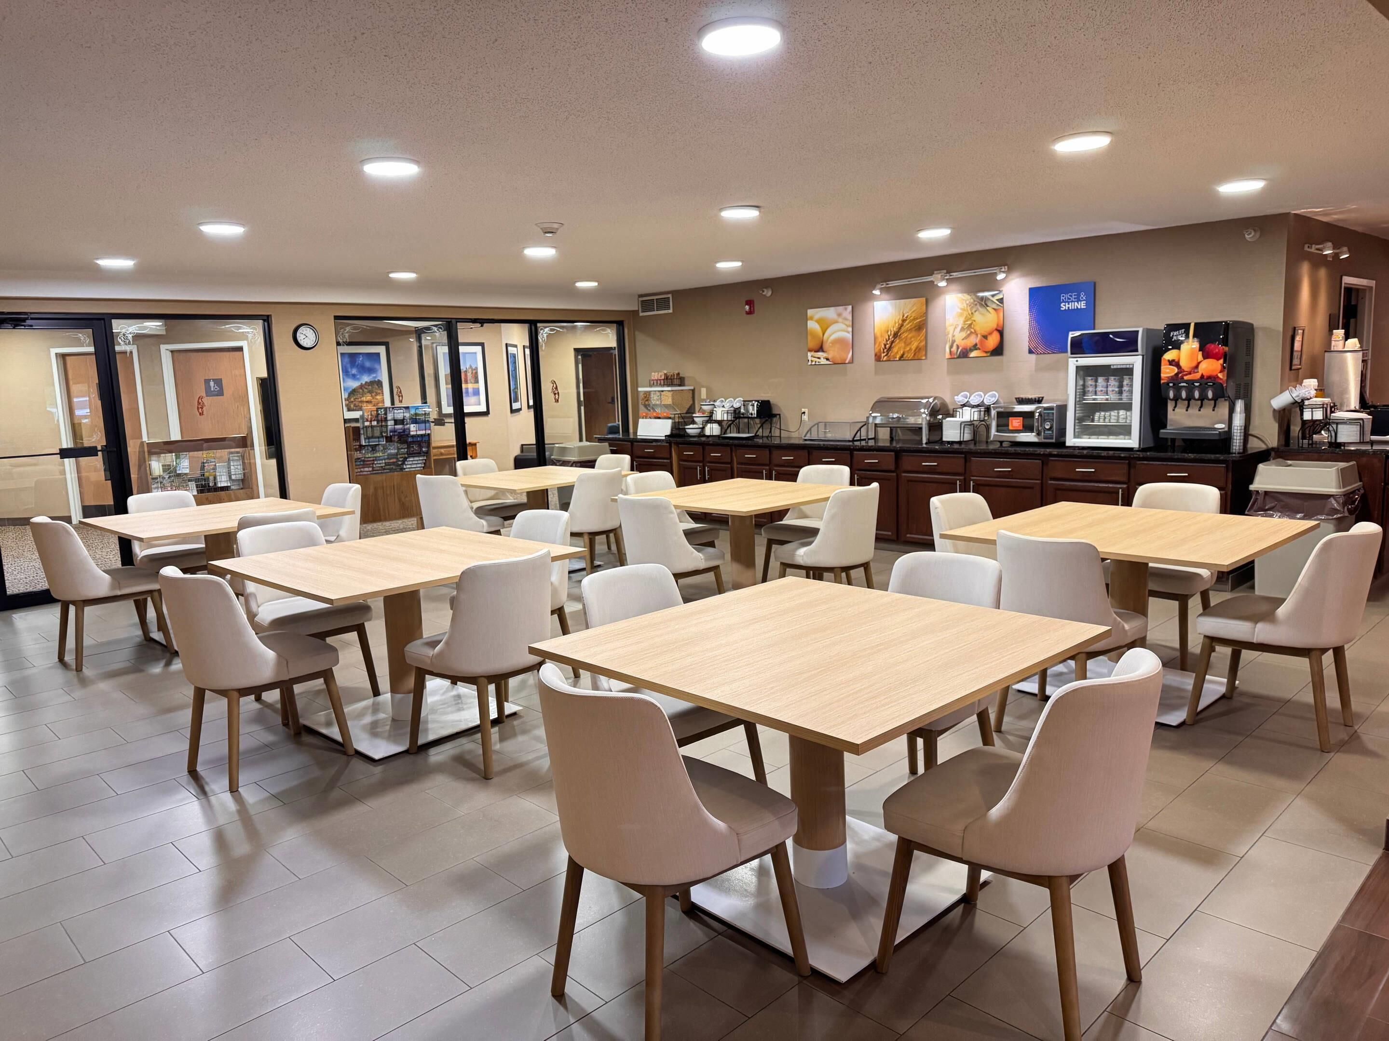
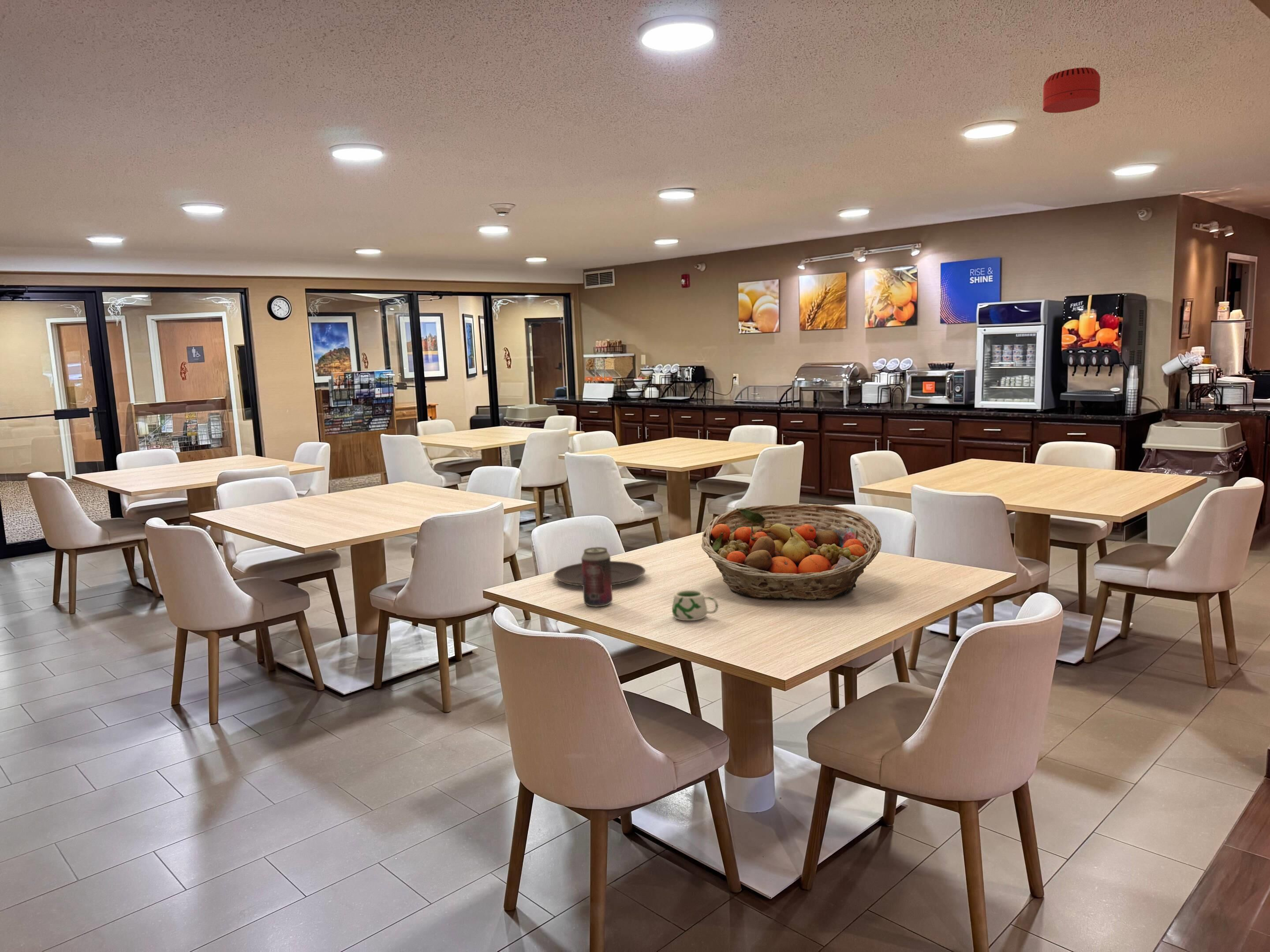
+ plate (611, 575)
+ beverage can (597, 576)
+ mug (695, 605)
+ fruit basket (789, 550)
+ smoke detector (1071, 89)
